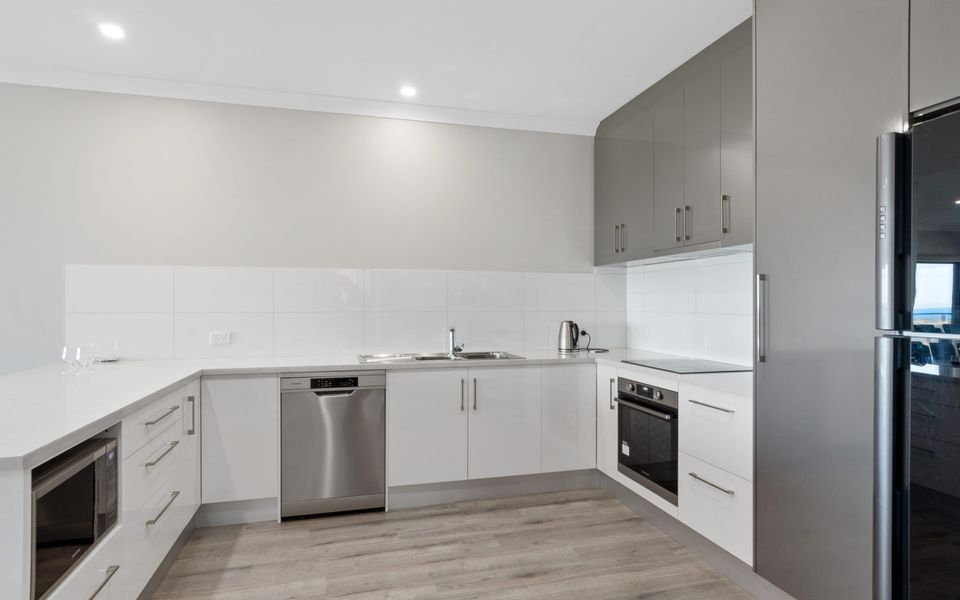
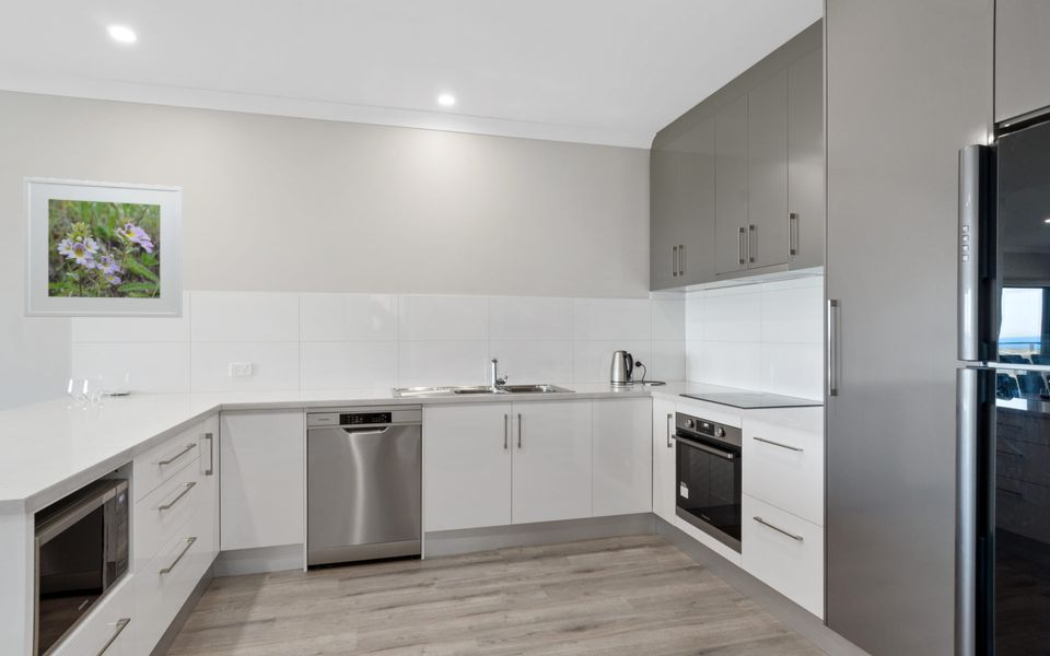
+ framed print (106, 249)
